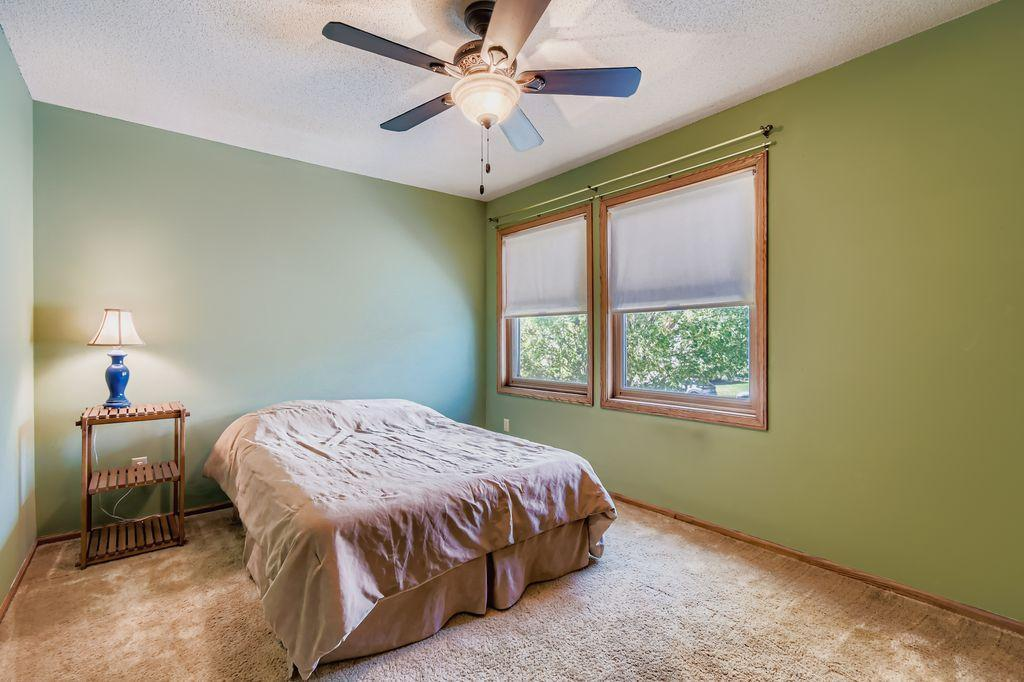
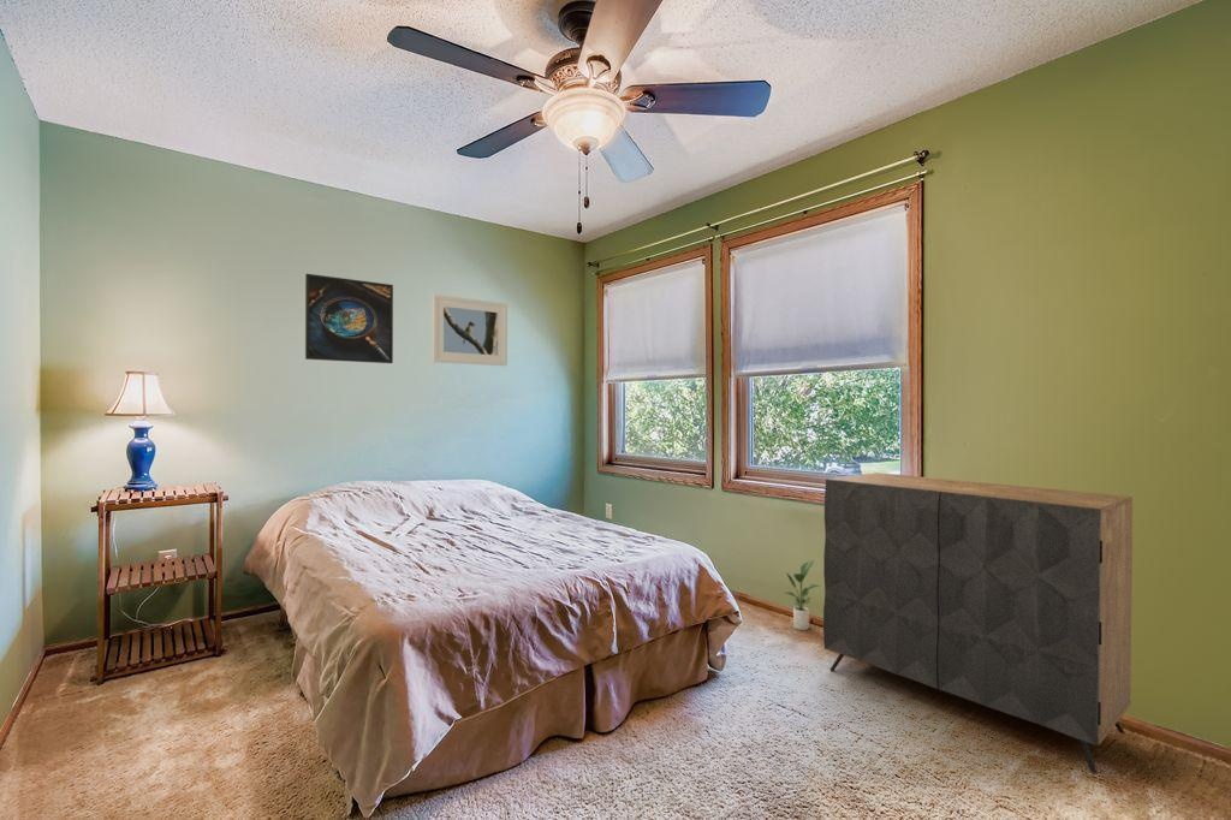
+ dresser (962, 592)
+ potted plant (798, 594)
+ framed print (350, 320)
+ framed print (471, 331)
